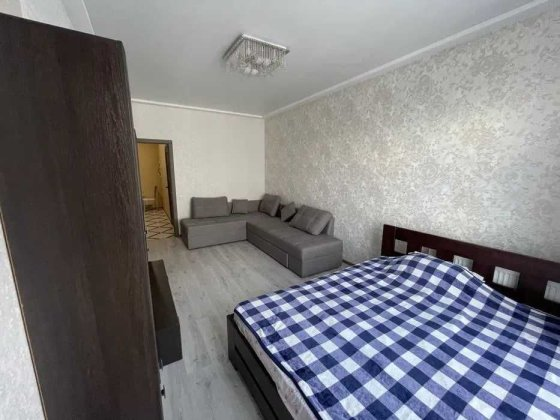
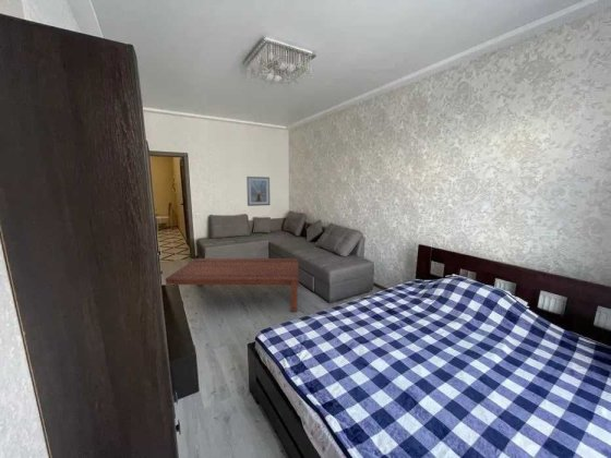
+ picture frame (259, 191)
+ coffee table (241, 281)
